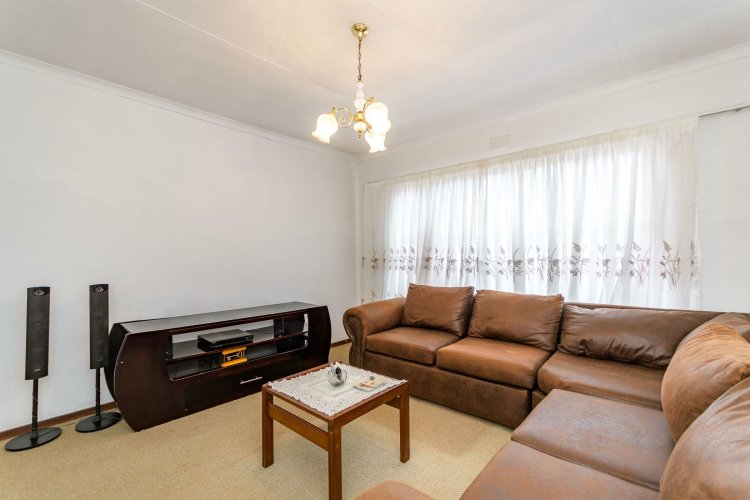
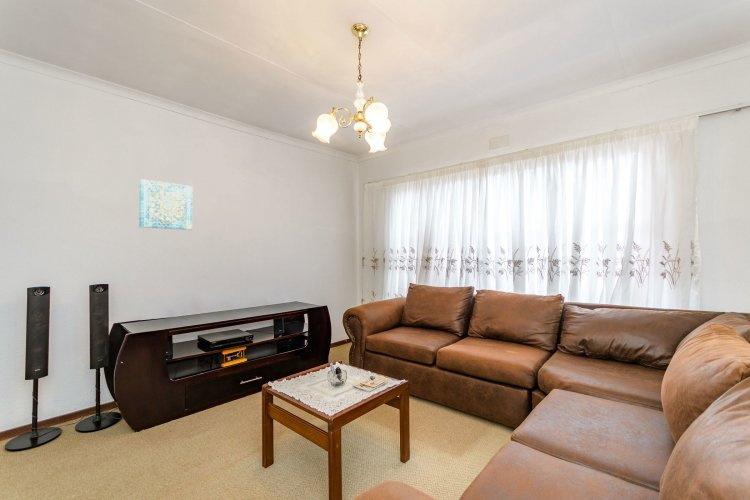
+ wall art (167, 205)
